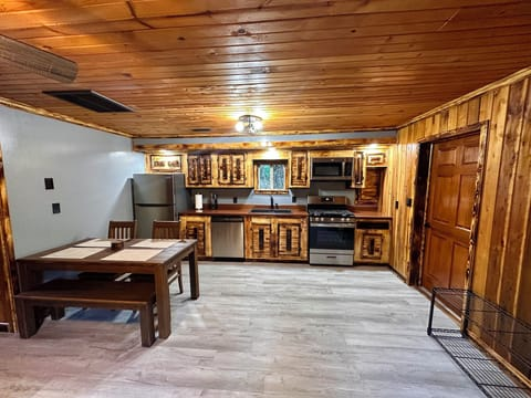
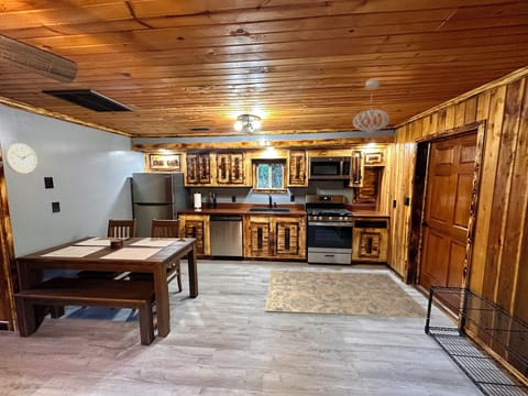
+ rug (336, 288)
+ wall clock (22, 158)
+ pendant light (371, 109)
